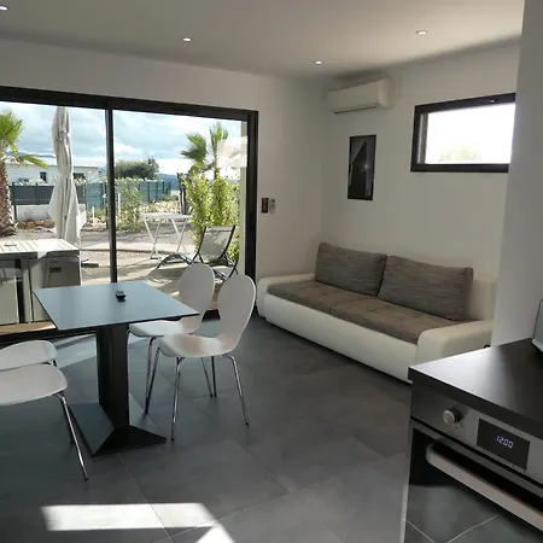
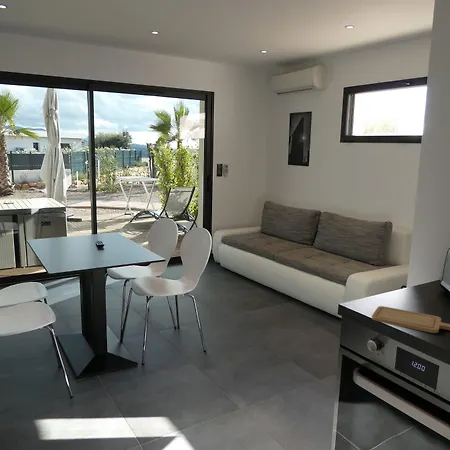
+ chopping board (414, 320)
